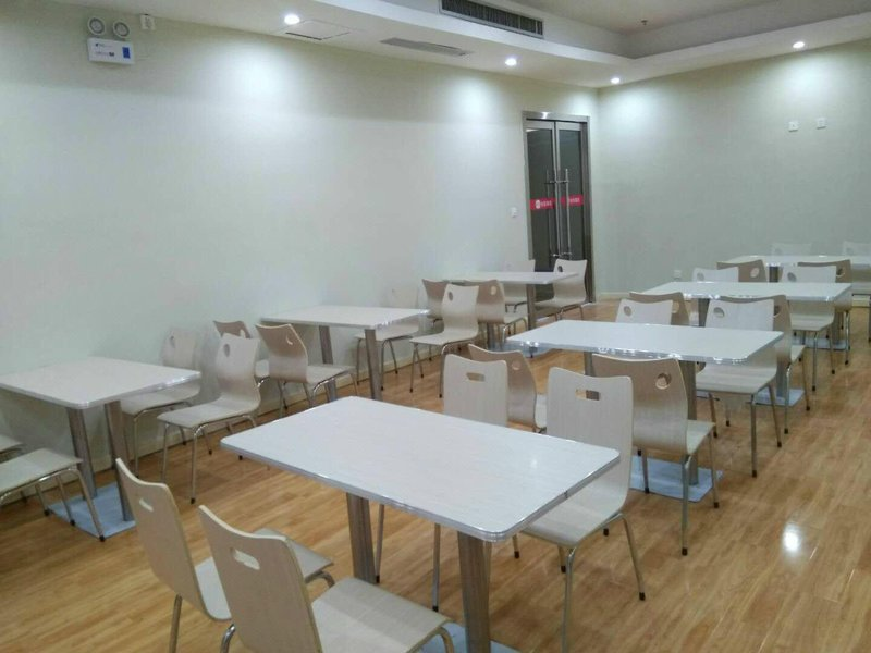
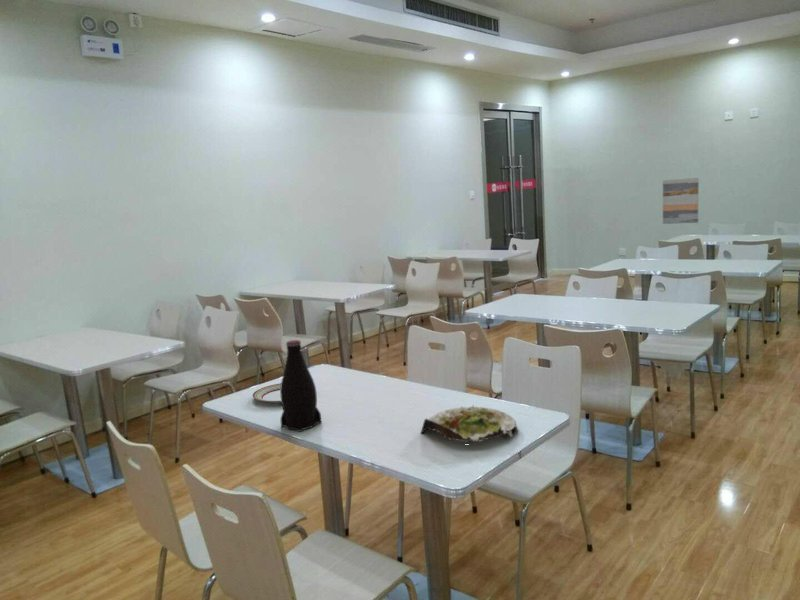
+ plate (280, 394)
+ wall art (680, 201)
+ bottle (297, 383)
+ salad plate (470, 420)
